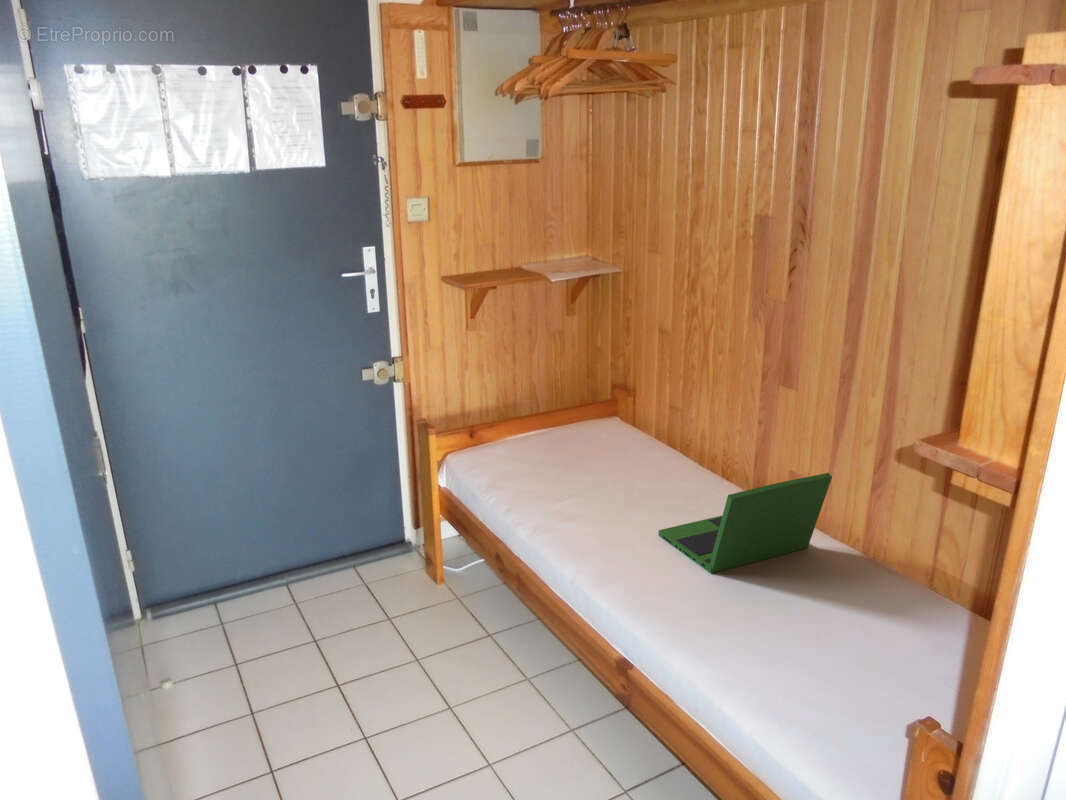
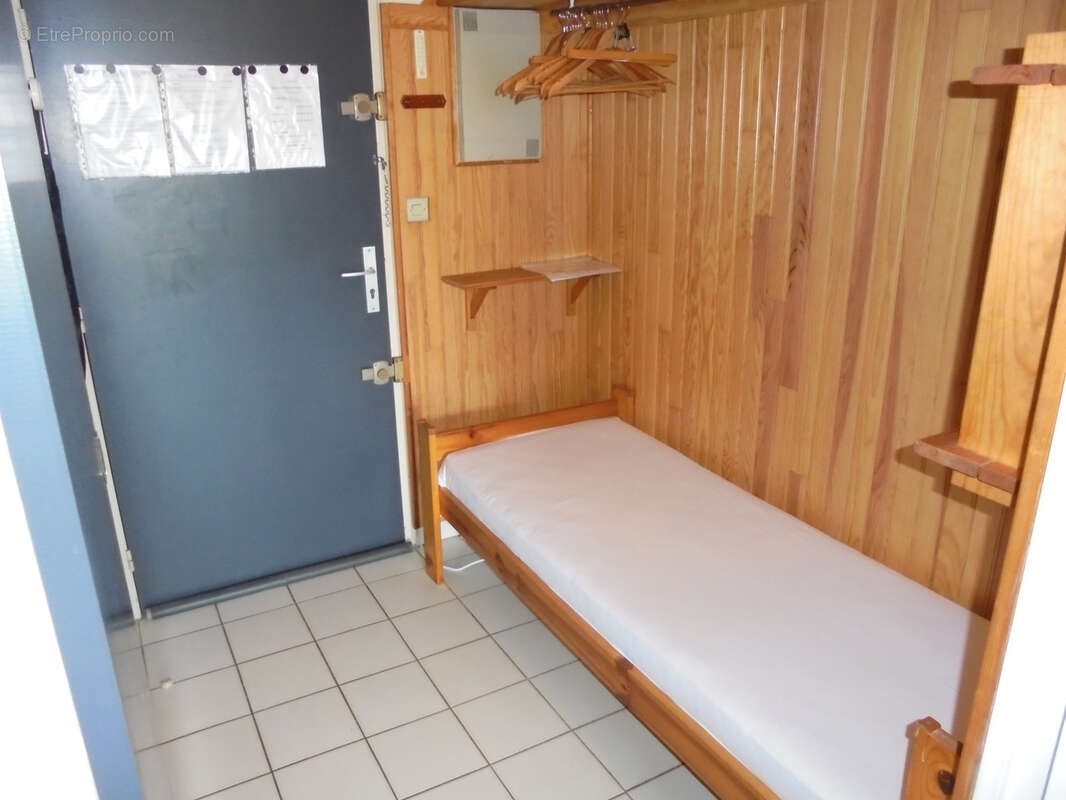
- laptop computer (741, 506)
